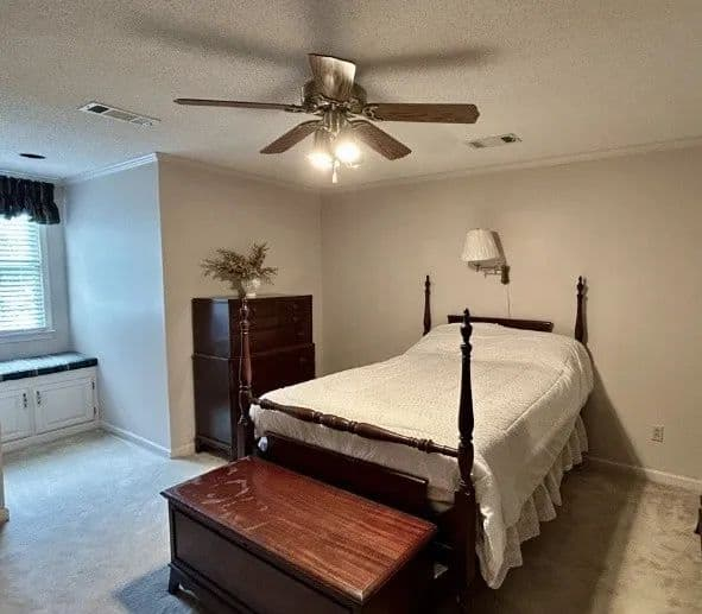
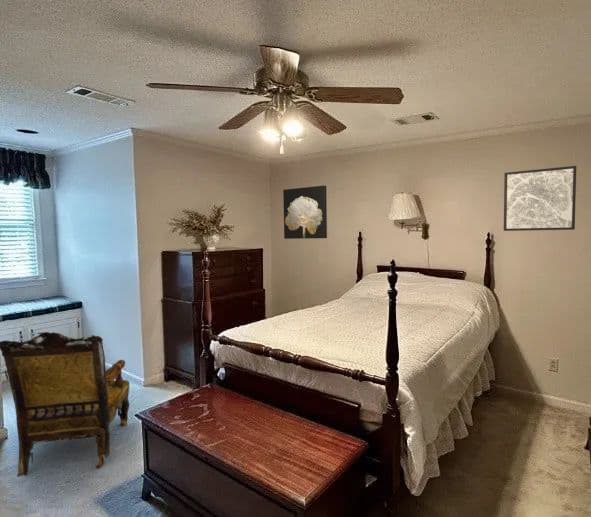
+ wall art (538, 200)
+ armchair (74, 385)
+ wall art (304, 213)
